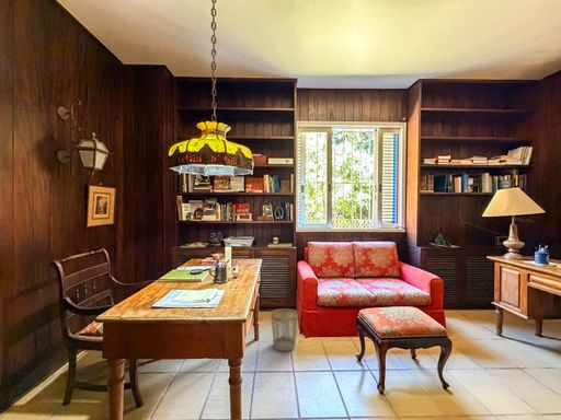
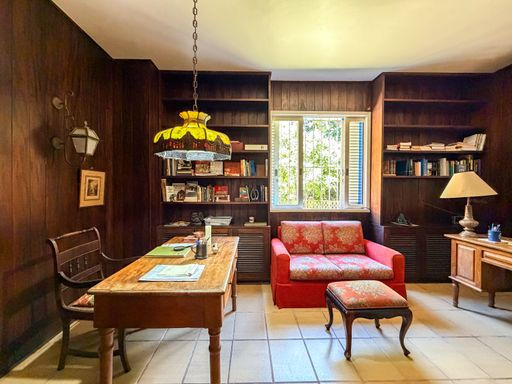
- wastebasket (284, 329)
